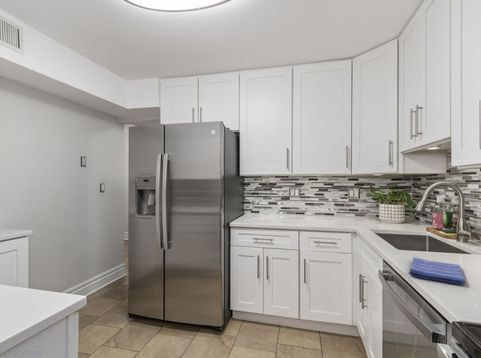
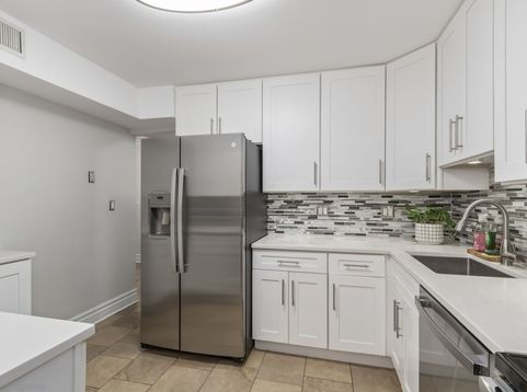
- dish towel (435, 268)
